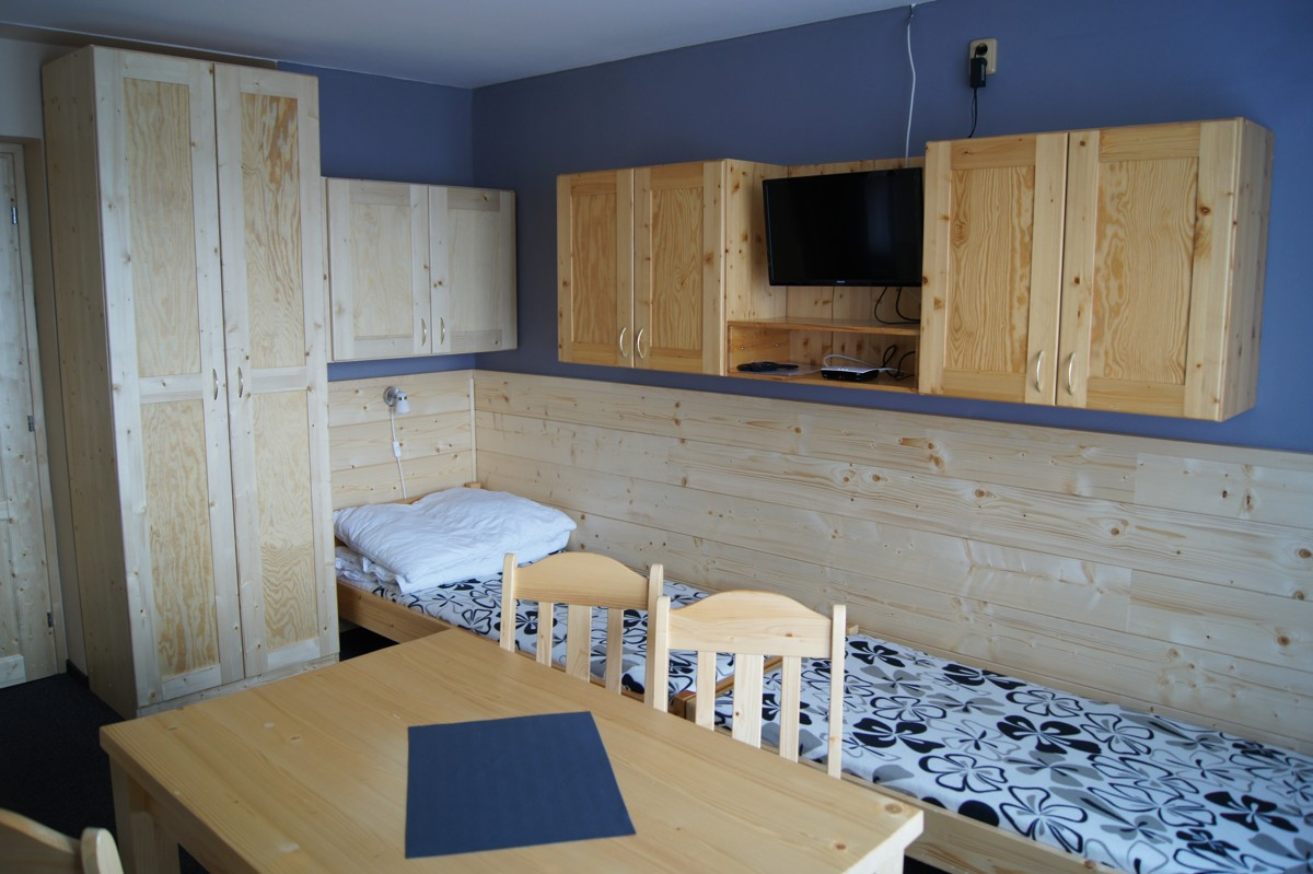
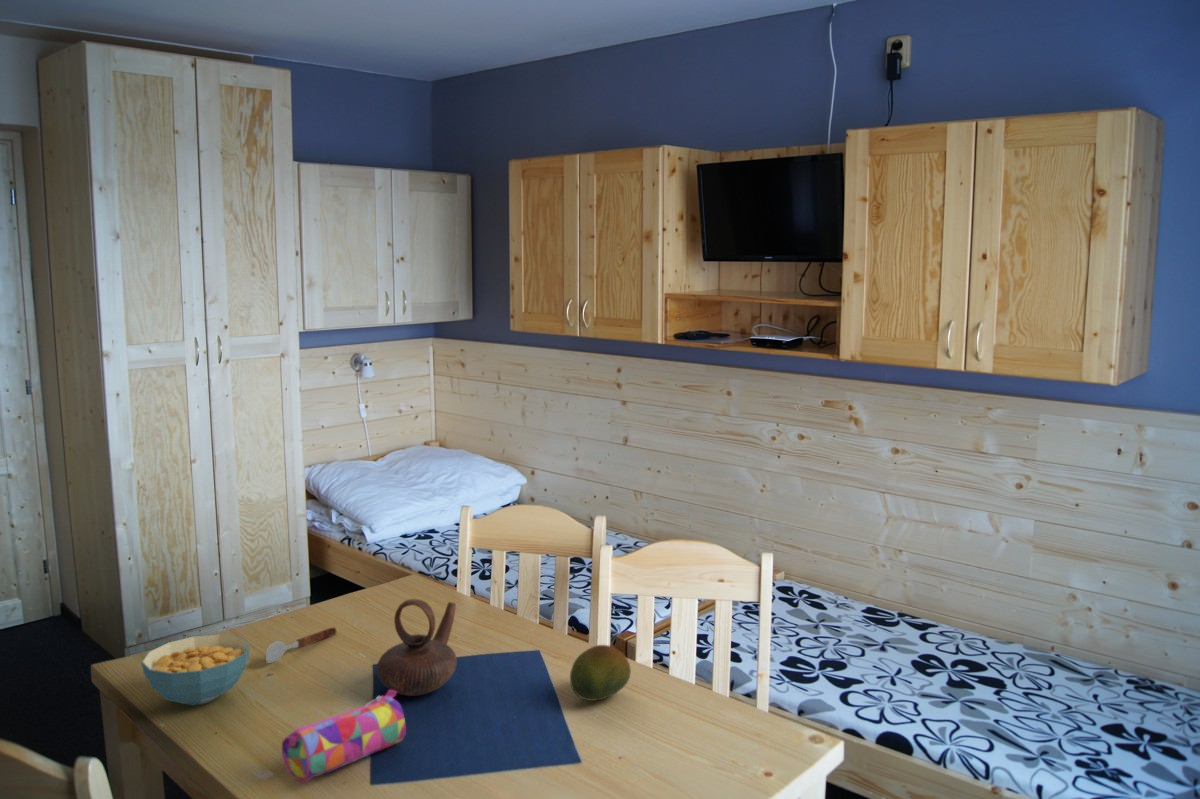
+ cereal bowl (198, 675)
+ pencil case (346, 735)
+ fruit (599, 673)
+ soupspoon (301, 640)
+ teapot (423, 638)
